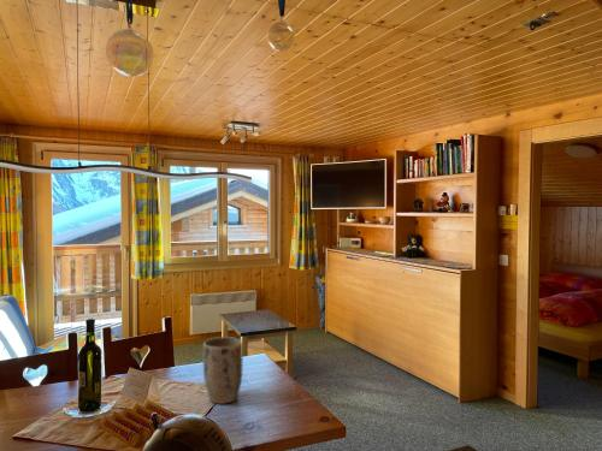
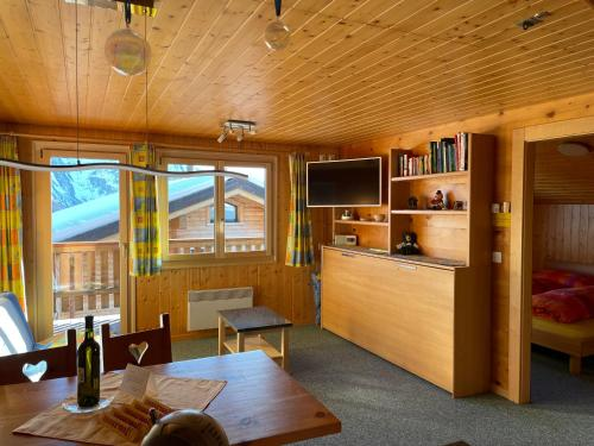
- plant pot (223, 369)
